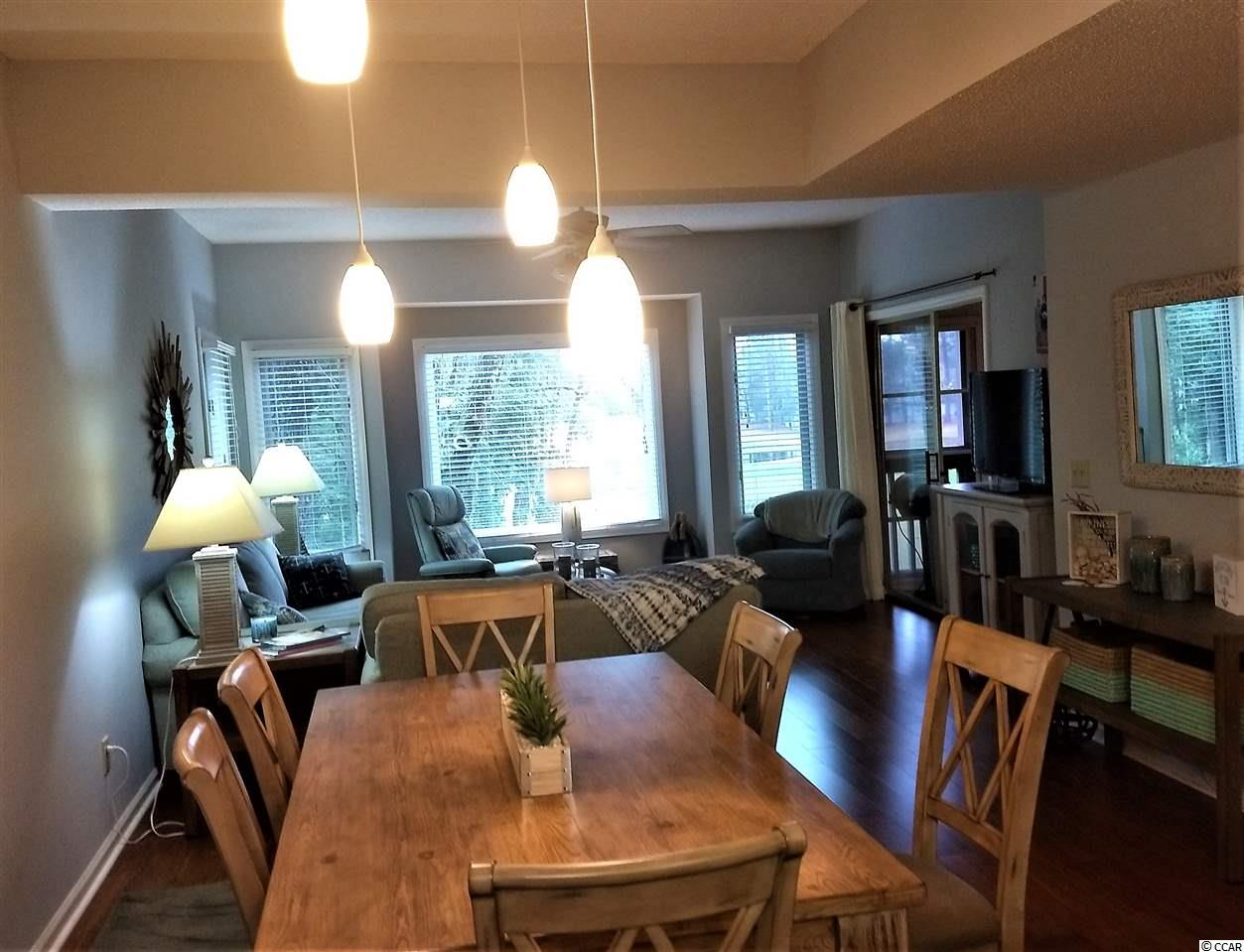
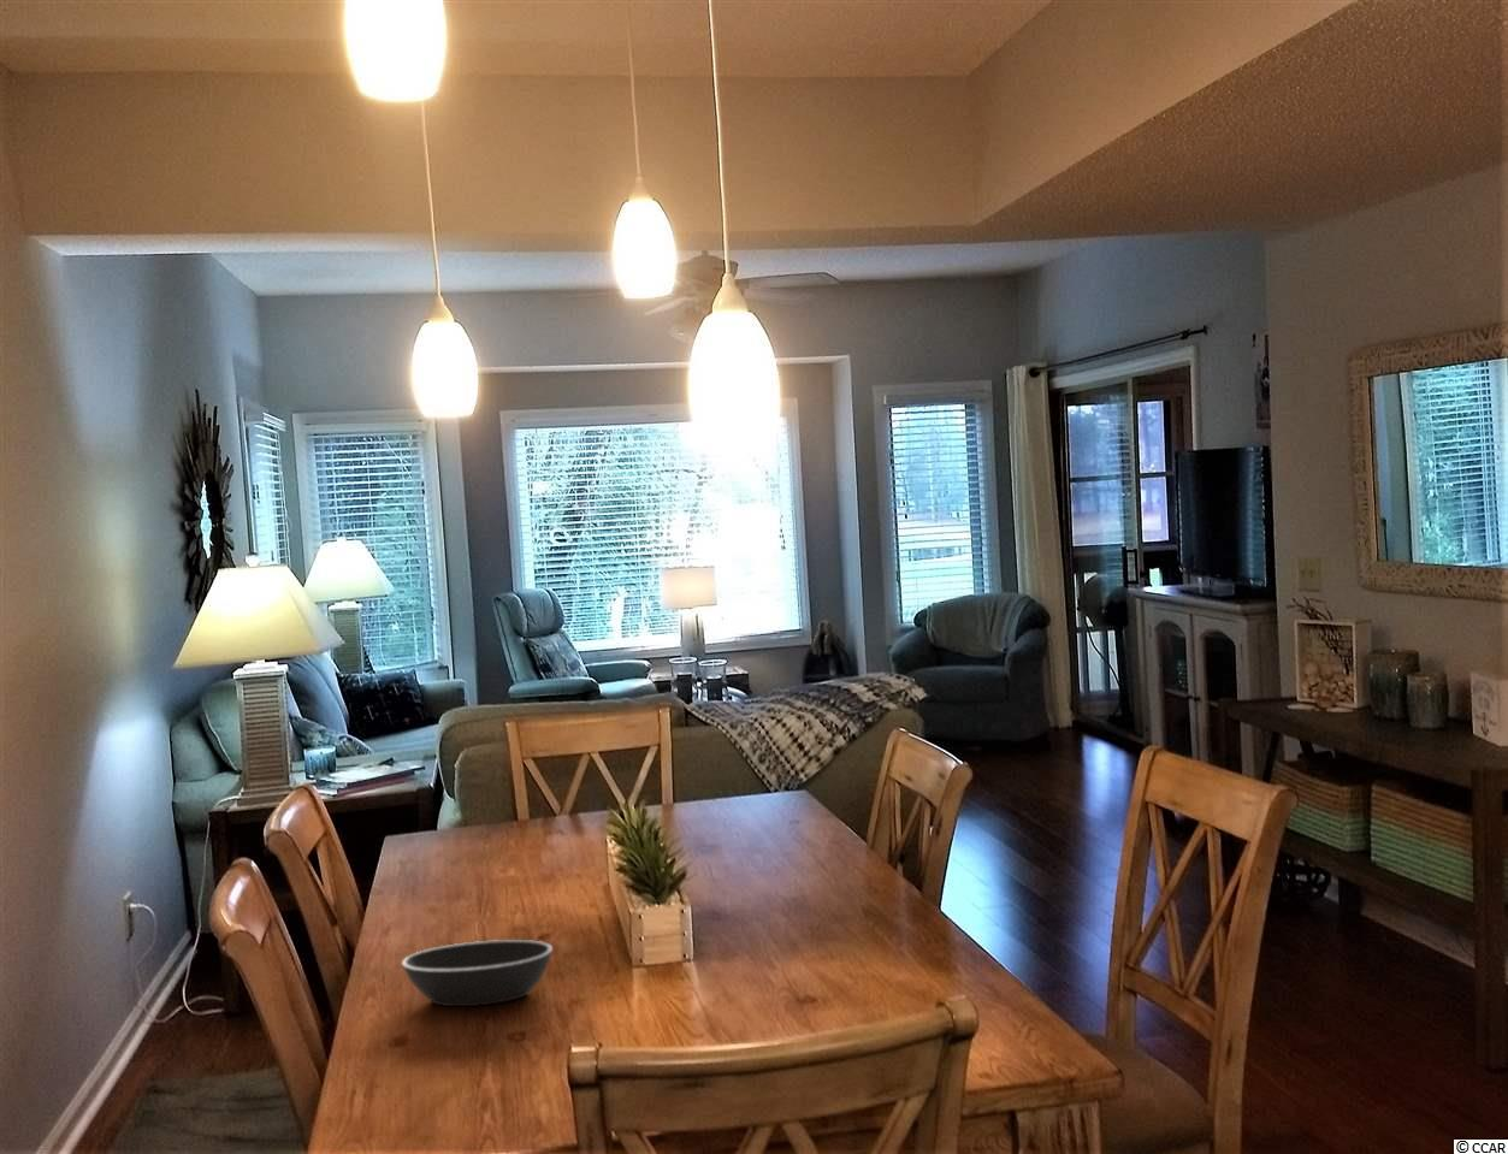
+ bowl (479, 975)
